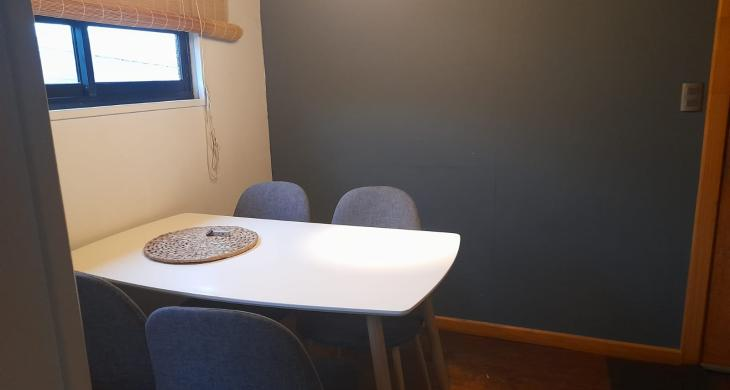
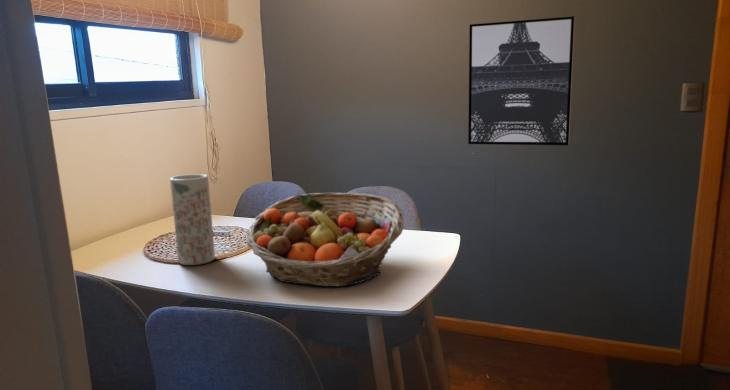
+ fruit basket (325, 236)
+ wall art (518, 84)
+ vase (193, 219)
